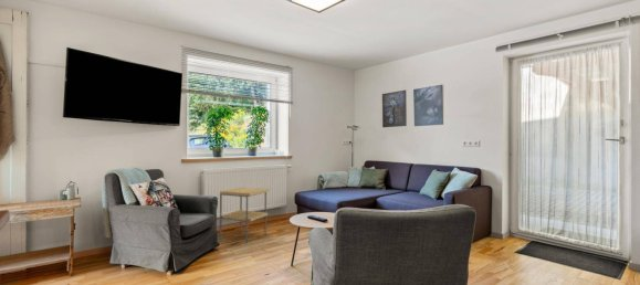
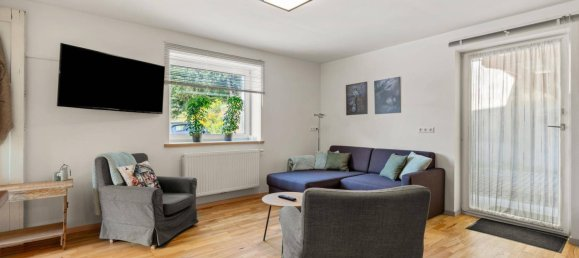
- side table (244, 213)
